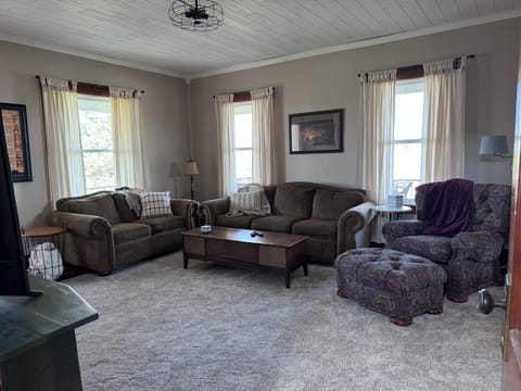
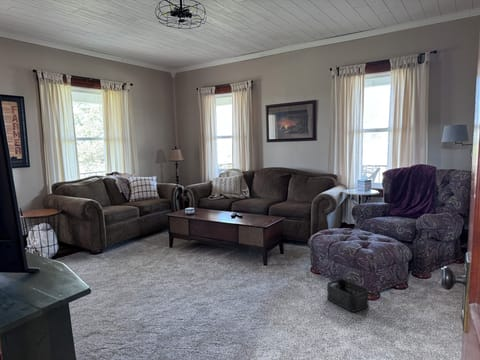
+ storage bin (347, 294)
